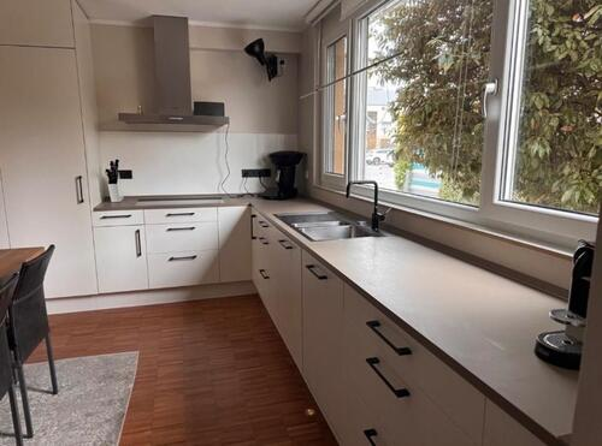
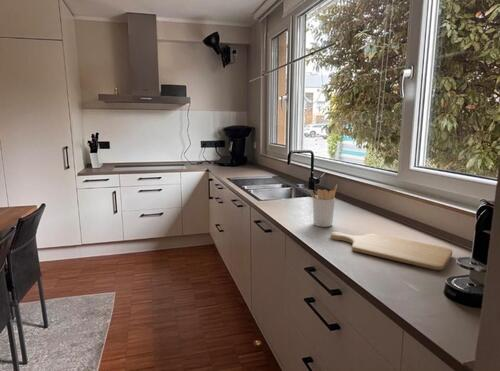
+ utensil holder (324, 205)
+ chopping board (383, 245)
